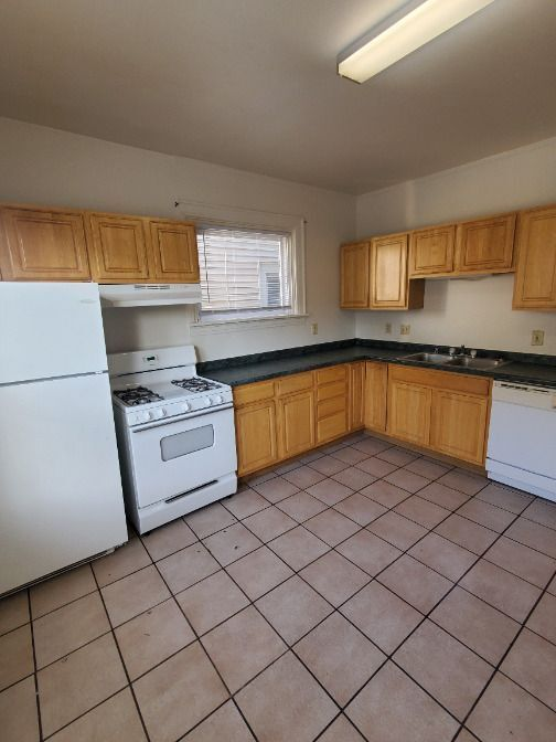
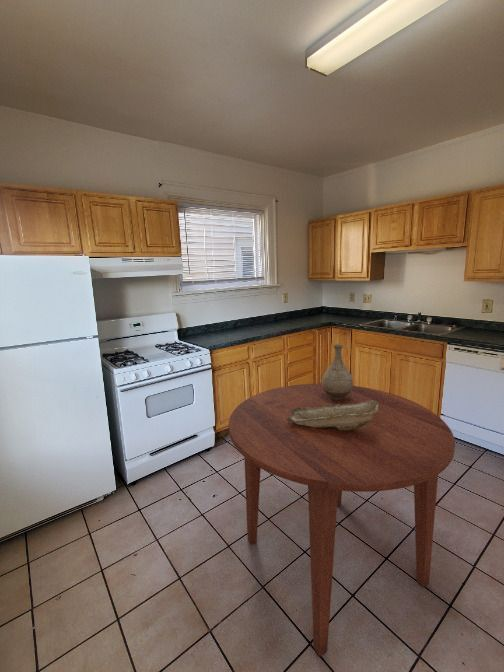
+ dining table (331, 492)
+ decorative bowl (331, 412)
+ vase (337, 371)
